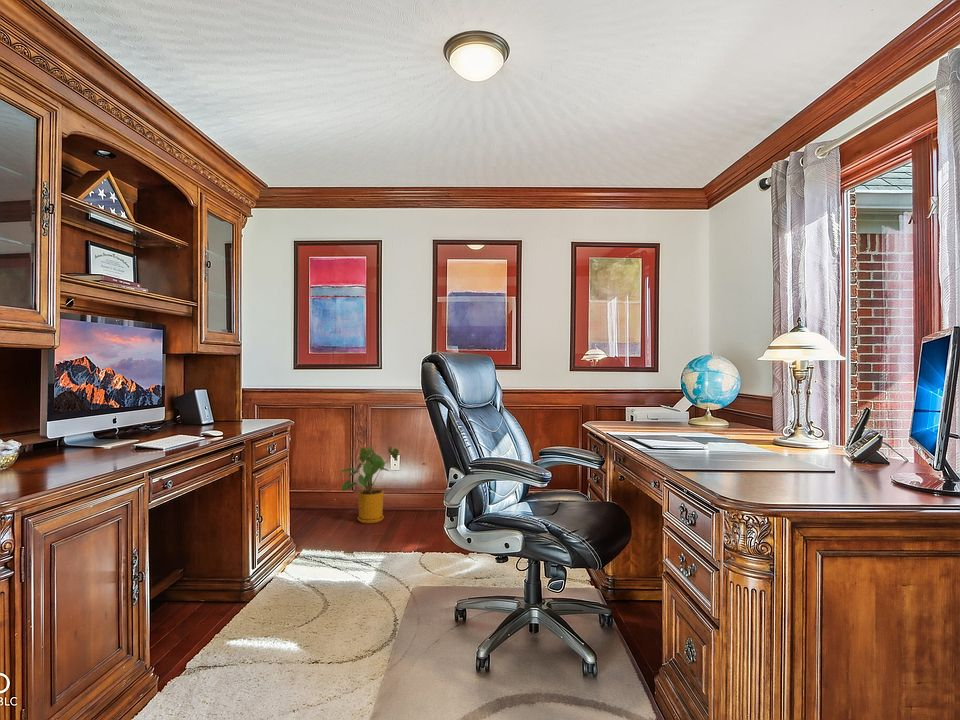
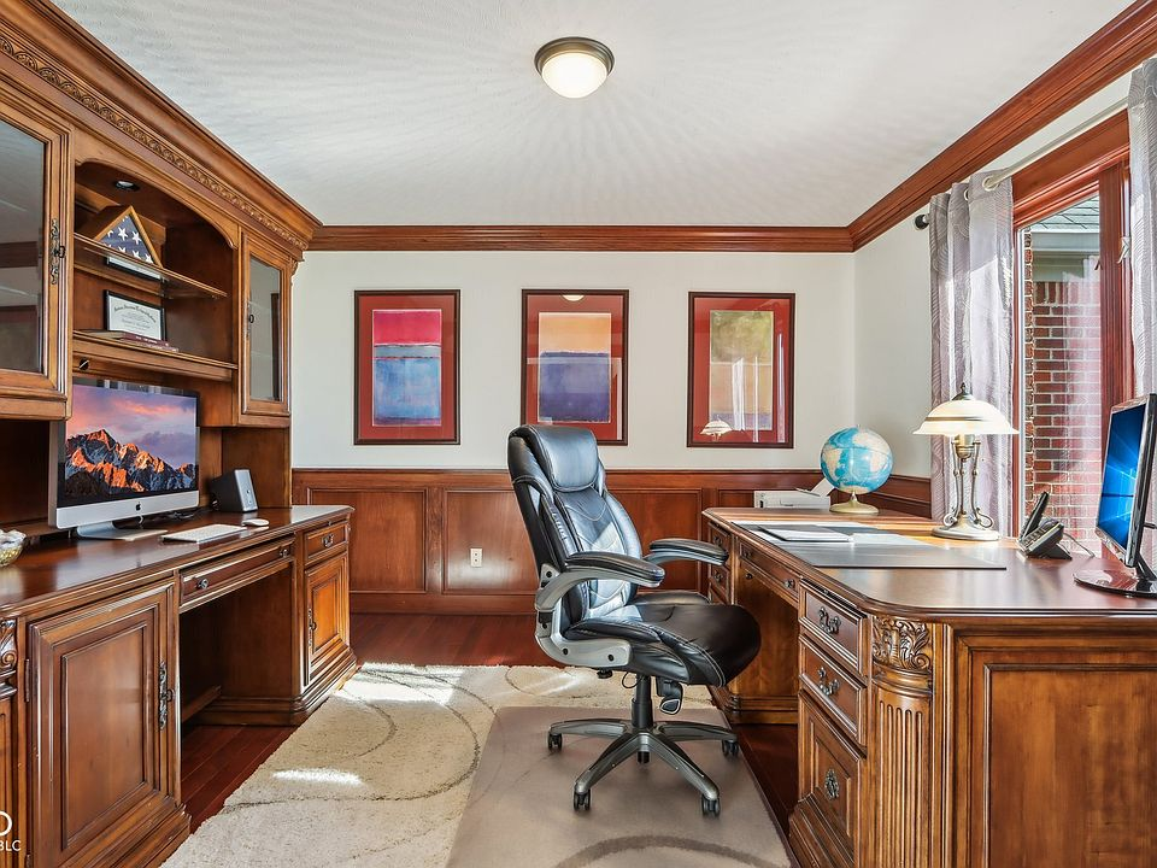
- house plant (369, 484)
